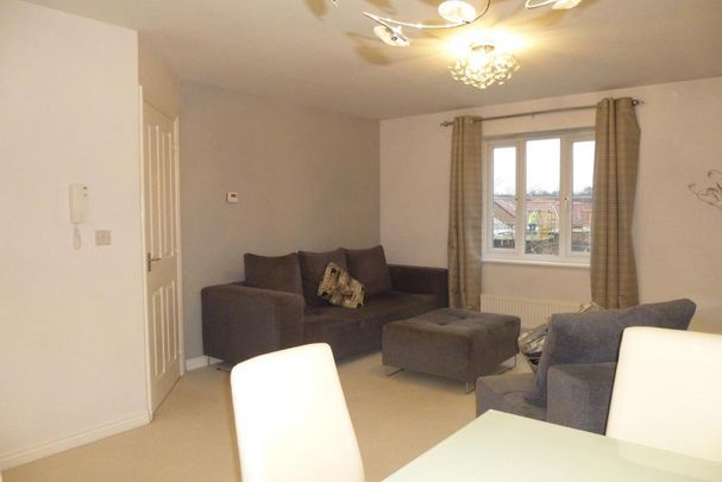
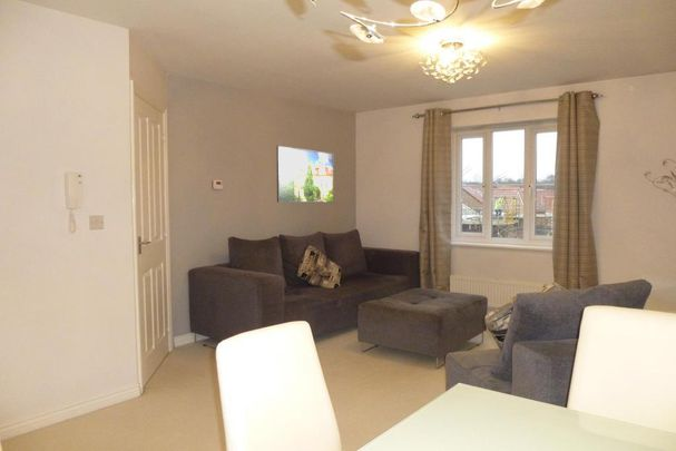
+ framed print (306, 176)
